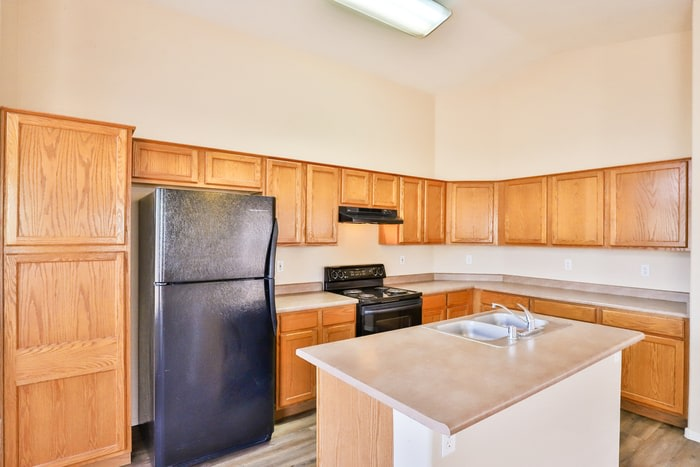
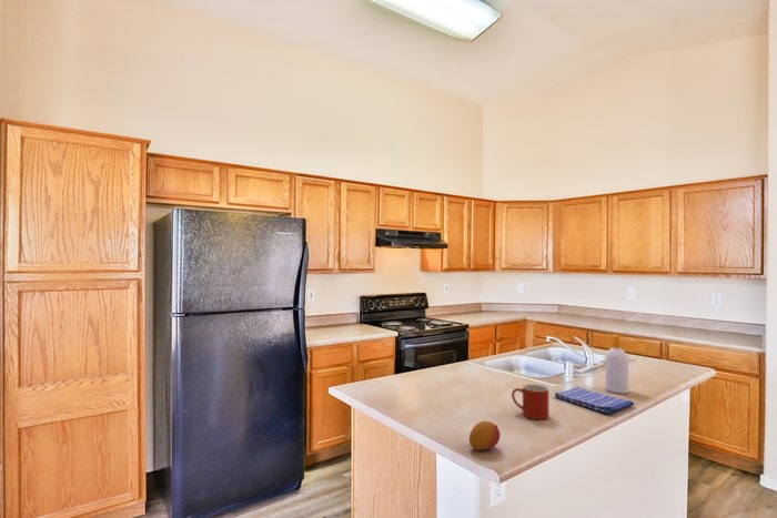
+ mug (529, 400)
+ fruit (484, 435)
+ soap bottle (616, 363)
+ dish towel (593, 398)
